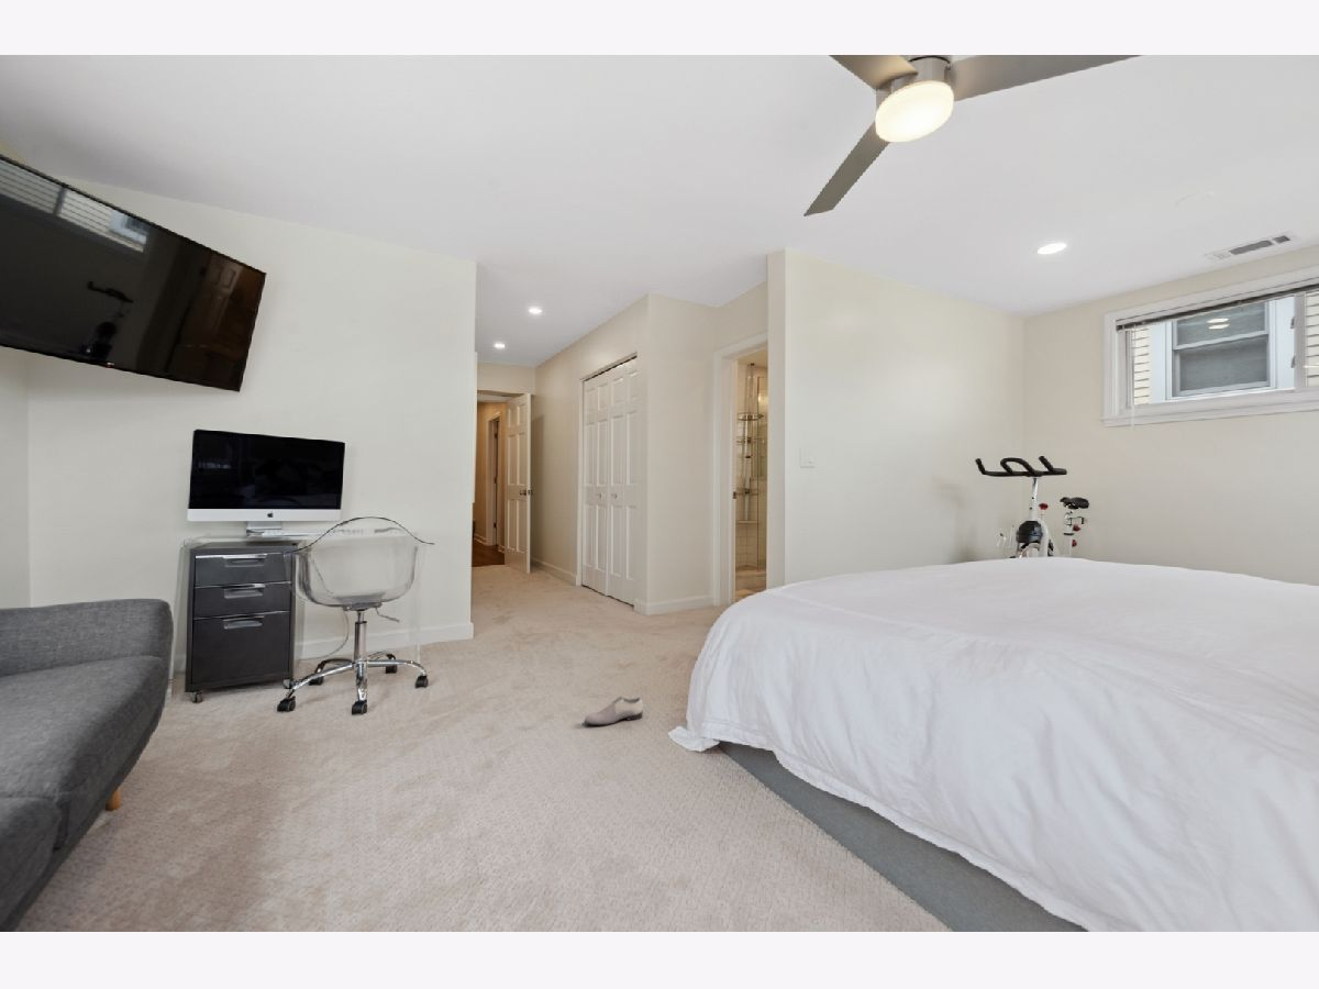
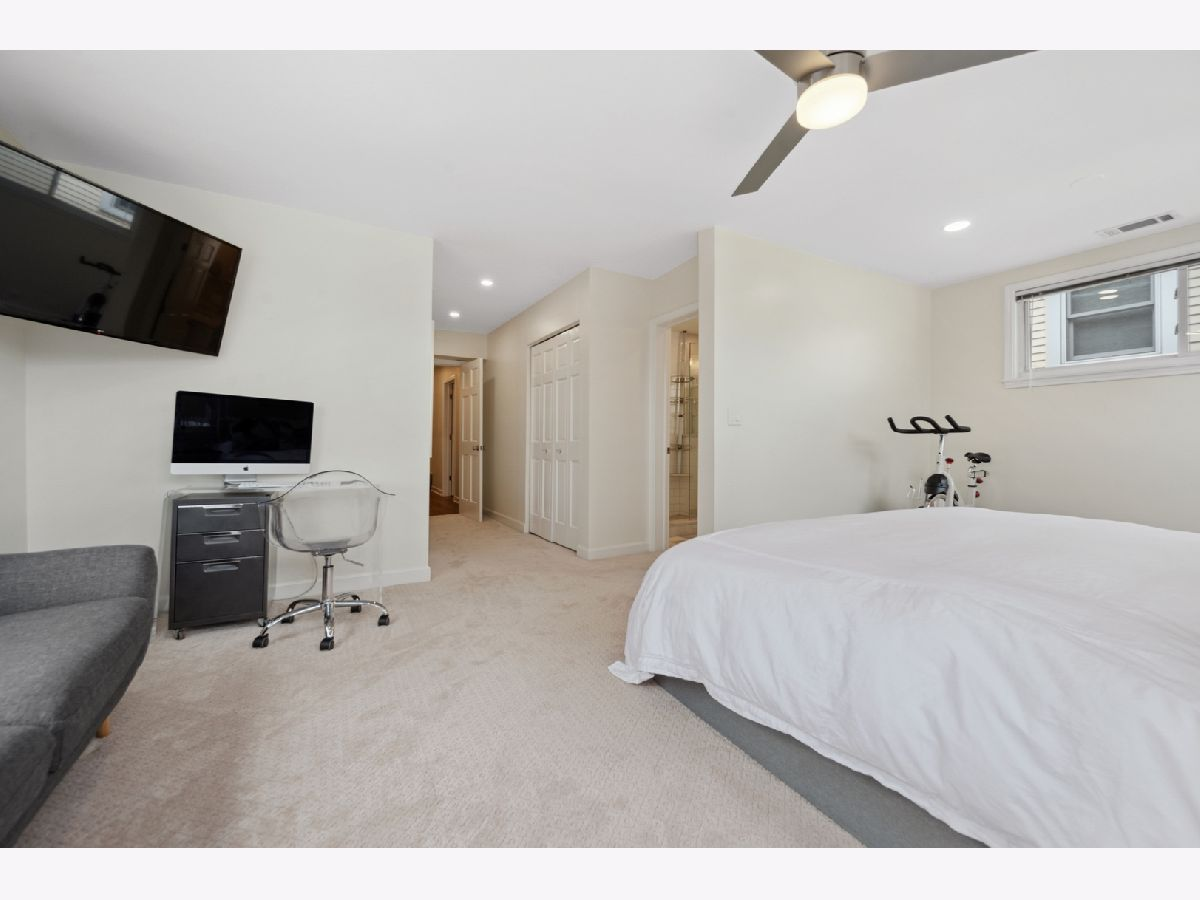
- shoe (613, 708)
